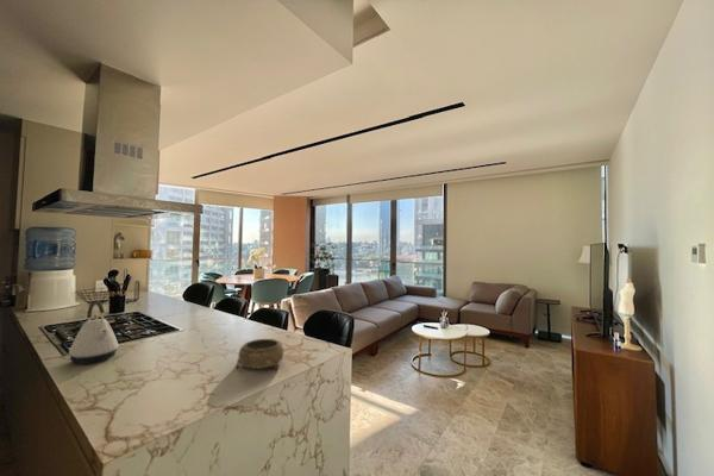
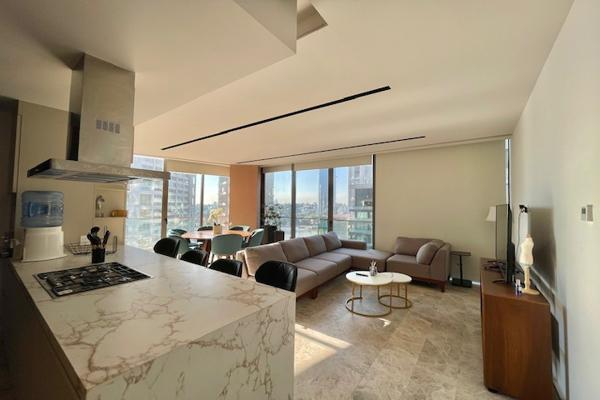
- decorative bowl (262, 353)
- kettle (95, 330)
